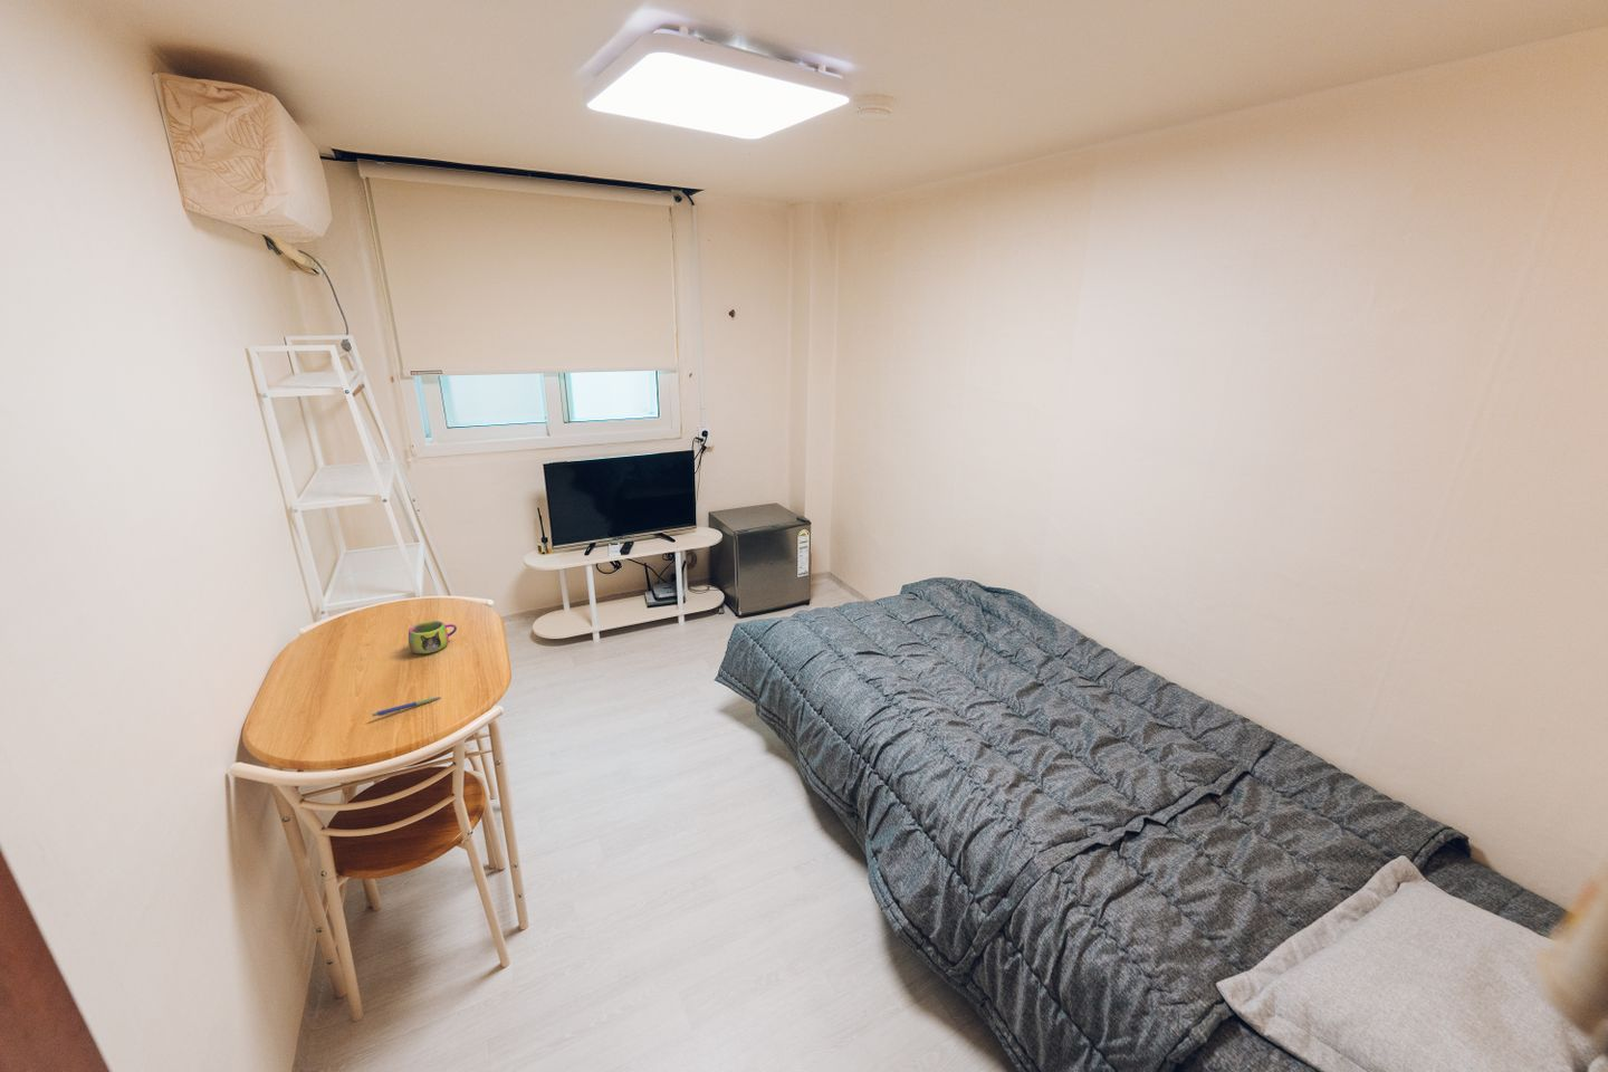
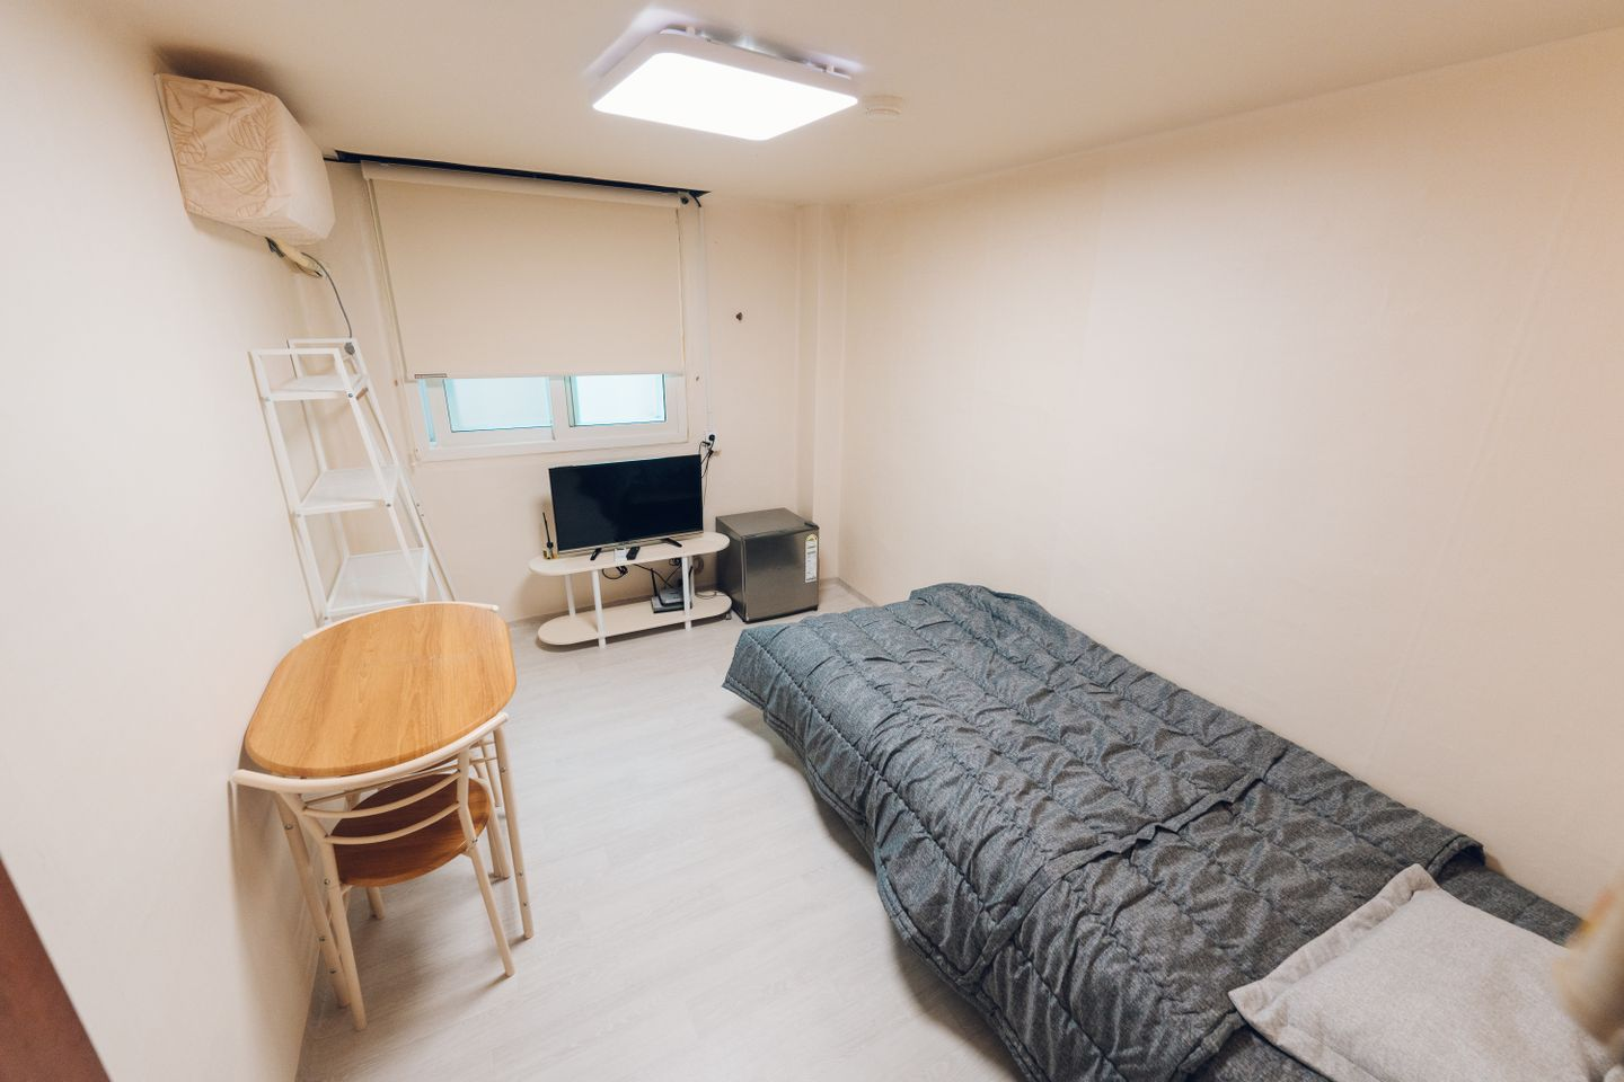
- pen (408, 706)
- mug (432, 635)
